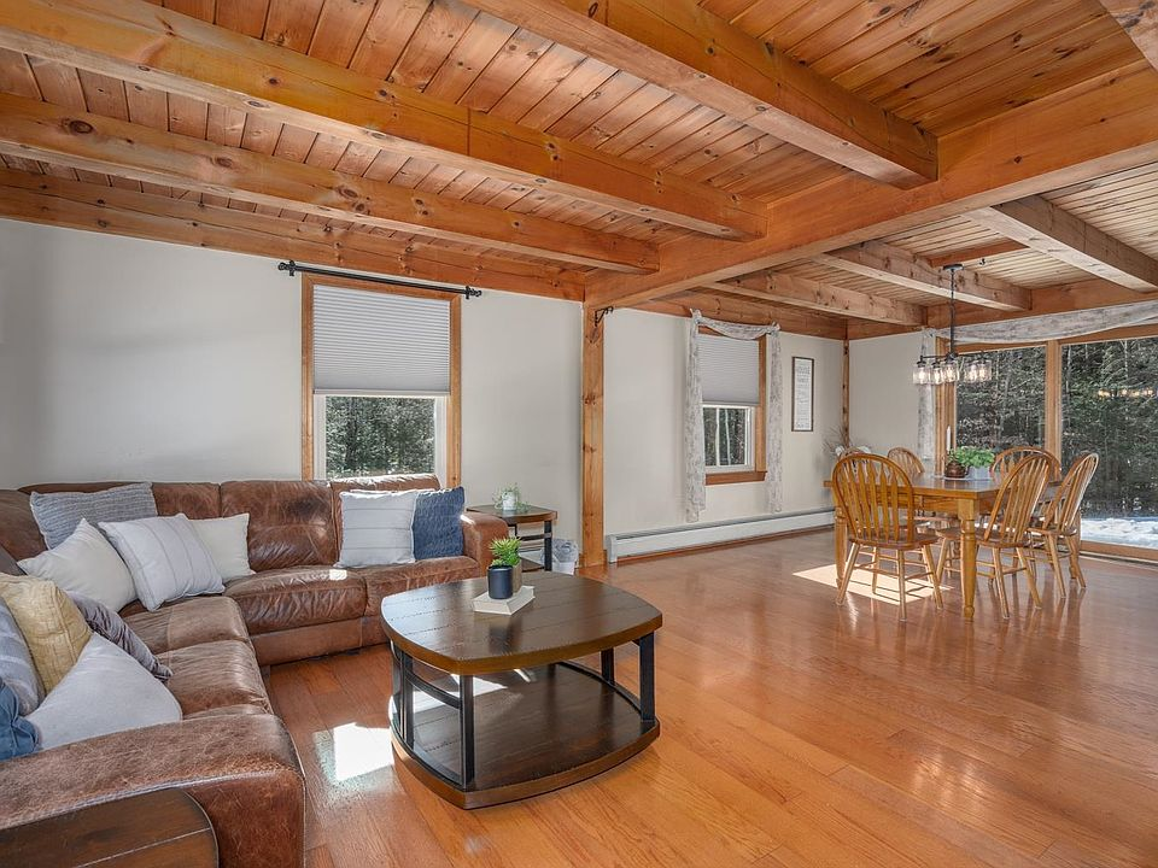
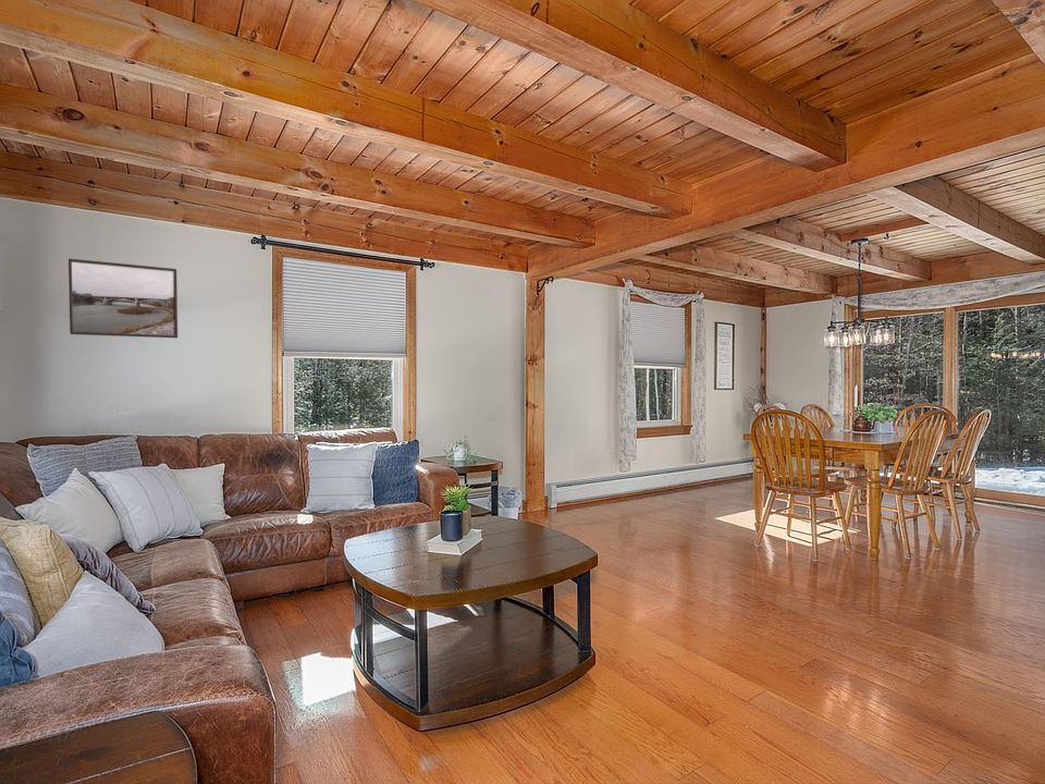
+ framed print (125, 299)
